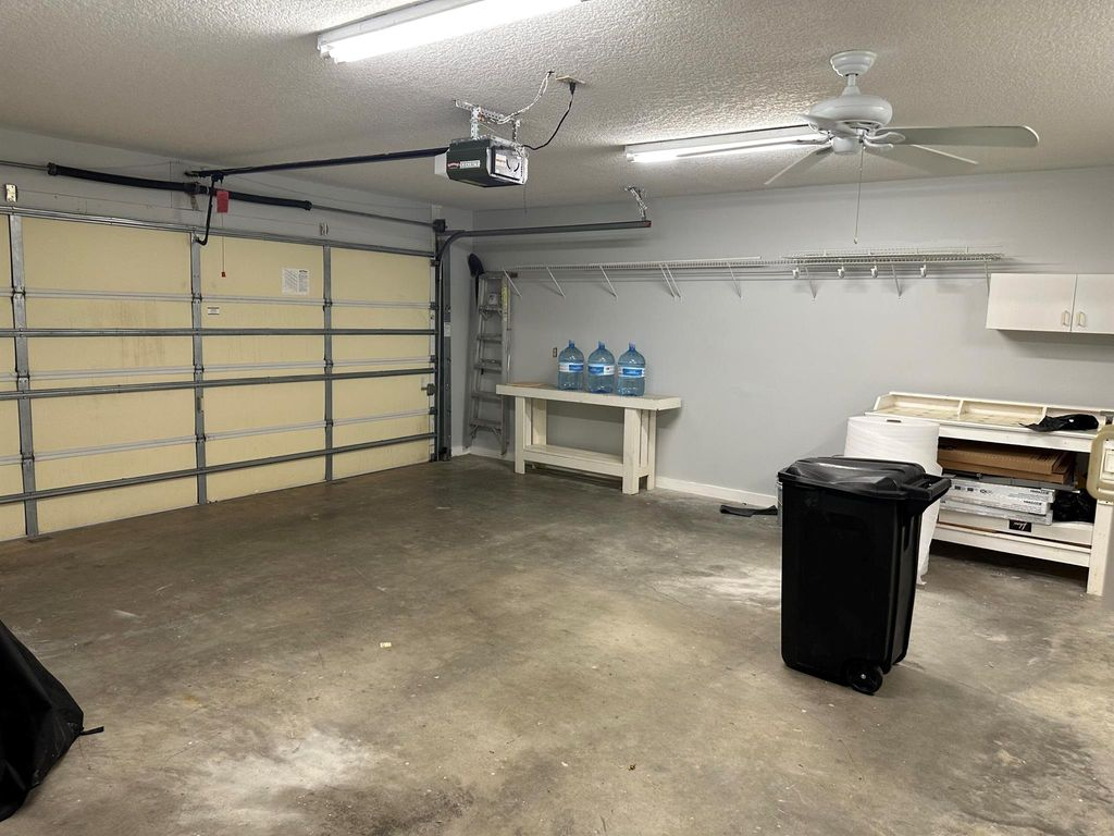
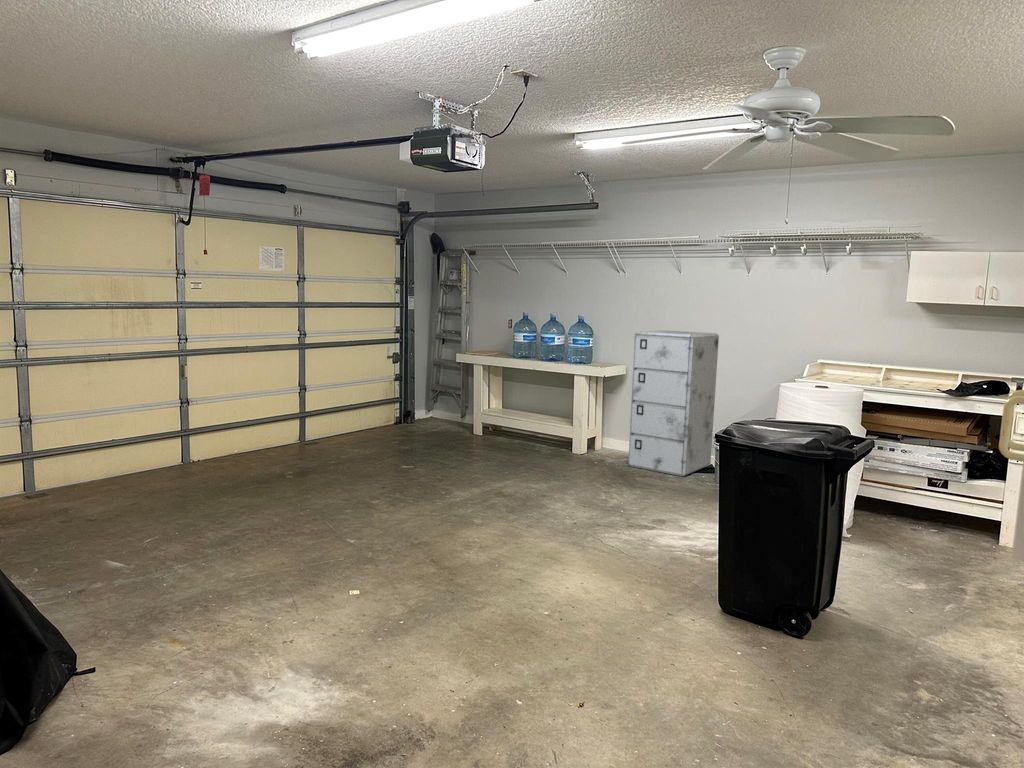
+ filing cabinet (673, 400)
